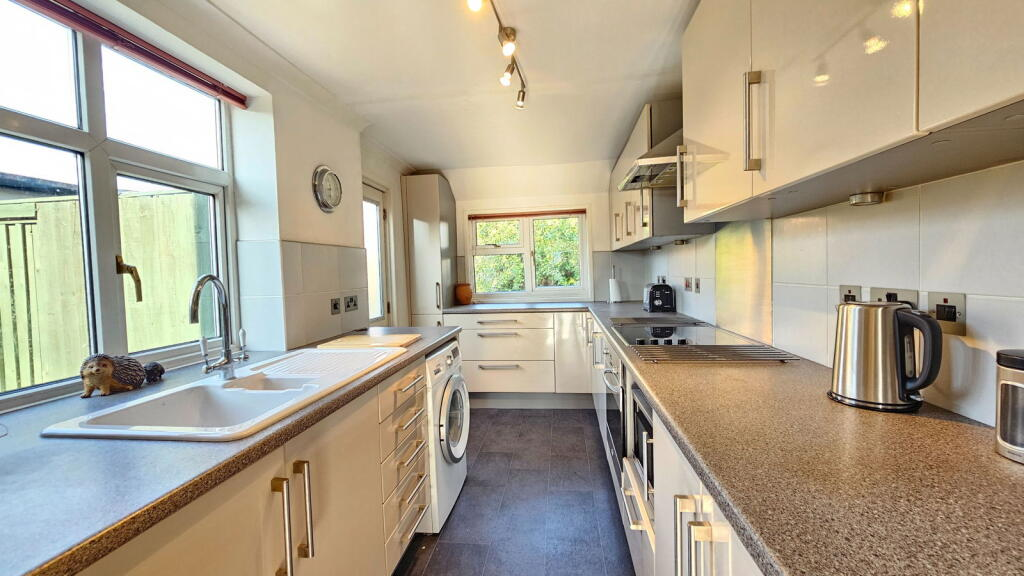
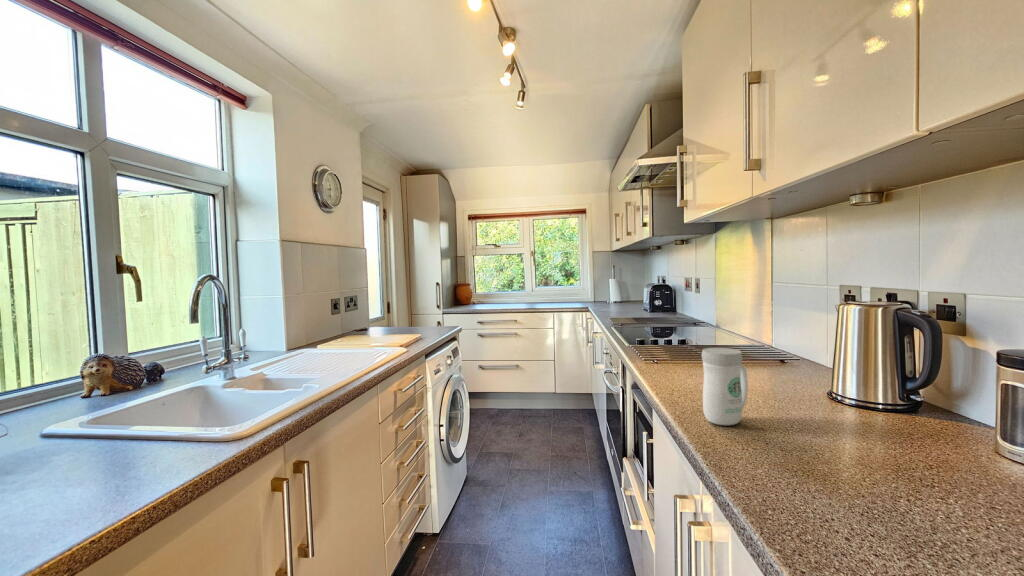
+ mug (726, 385)
